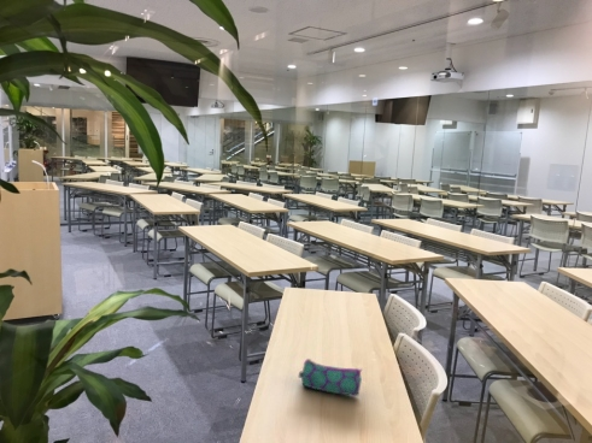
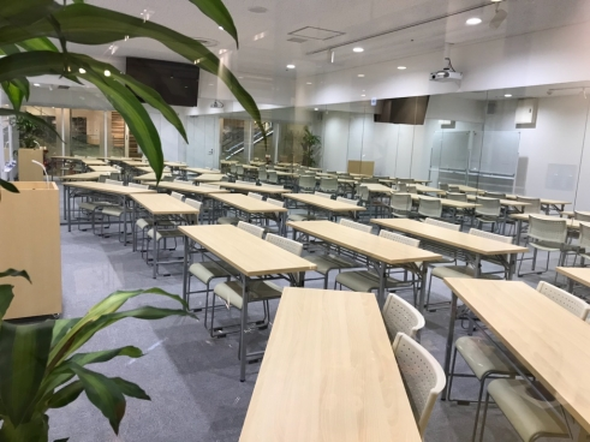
- pencil case (330, 377)
